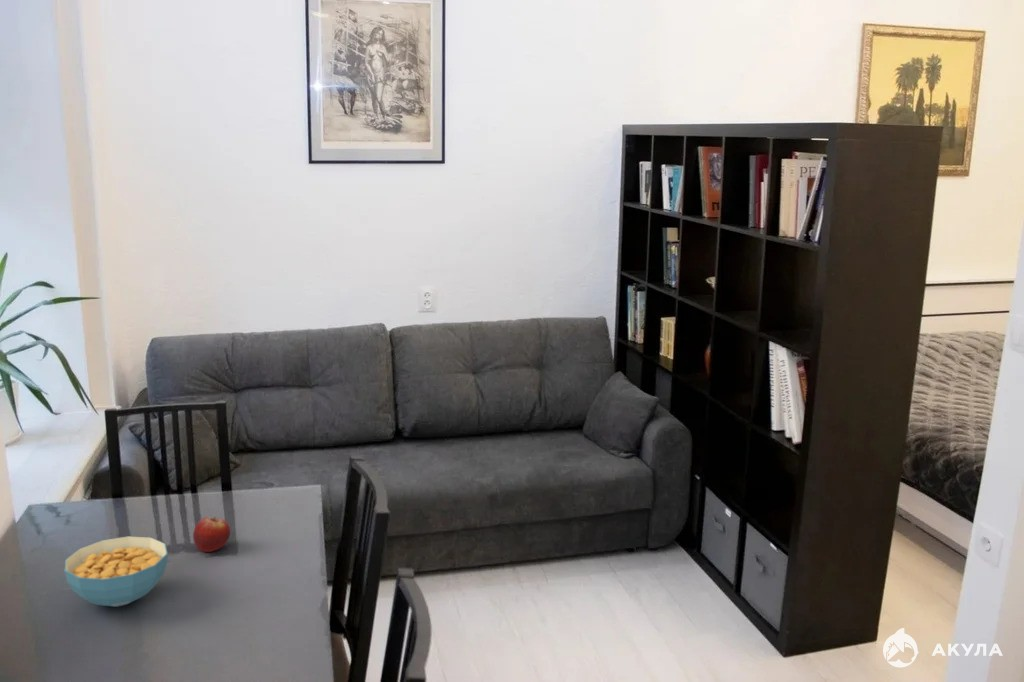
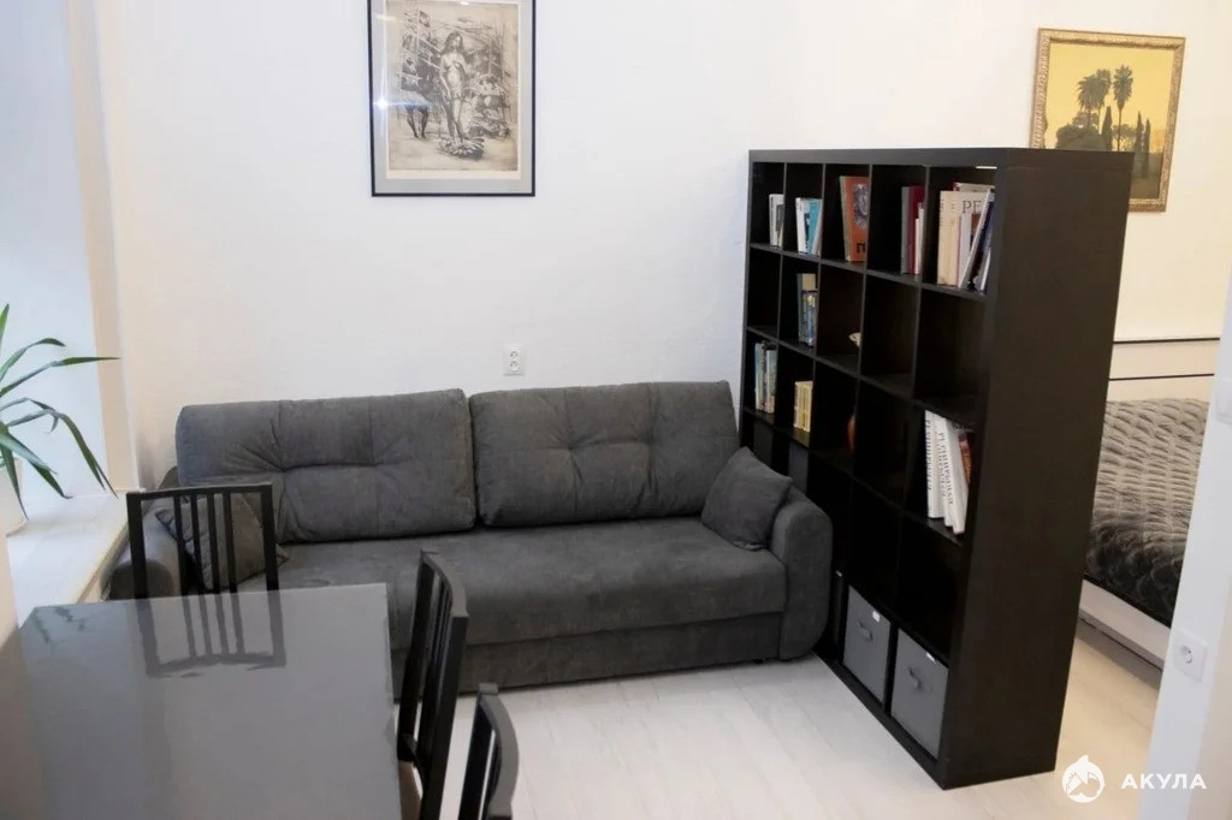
- fruit (211, 533)
- cereal bowl (118, 578)
